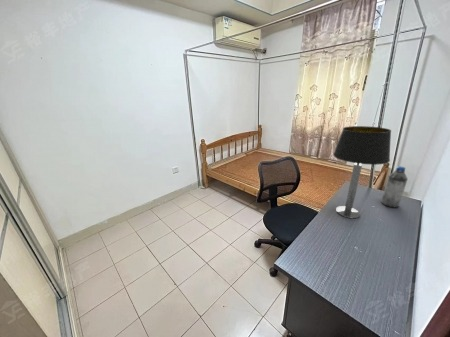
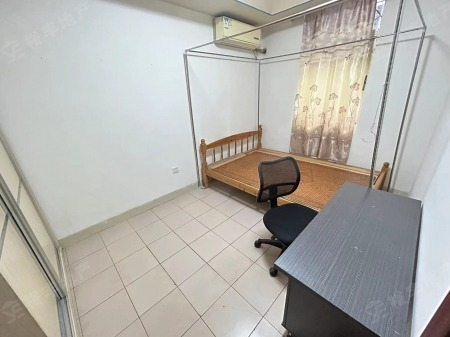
- water bottle (395, 186)
- table lamp (355, 174)
